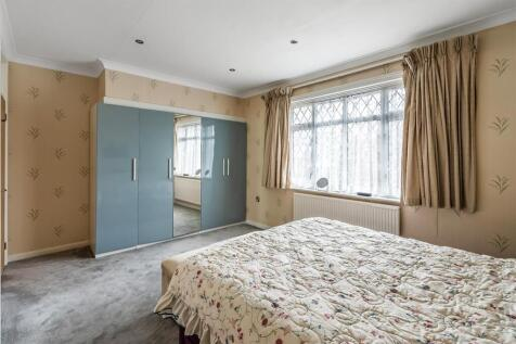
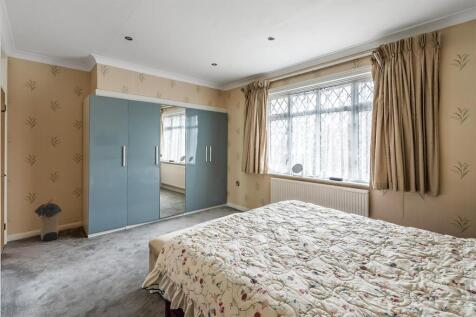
+ laundry hamper (48, 216)
